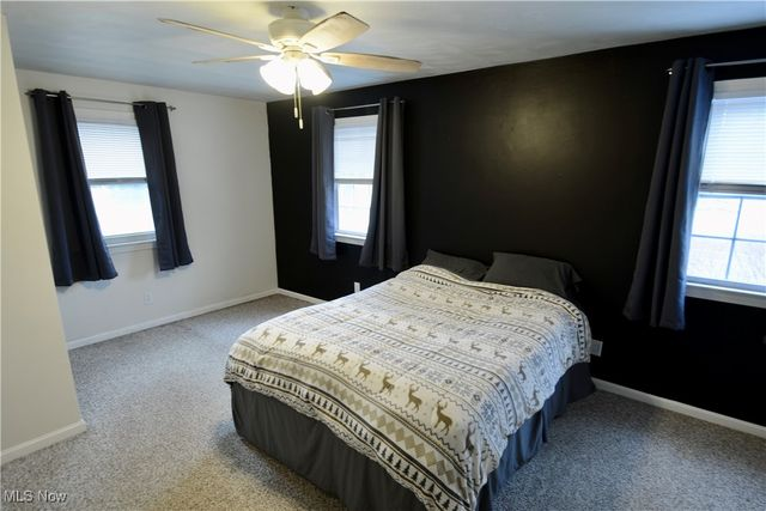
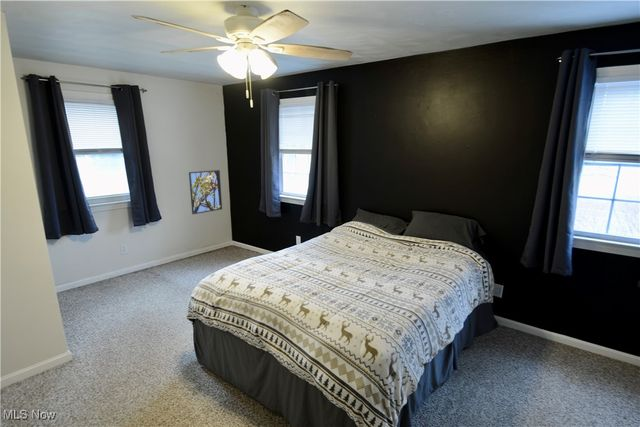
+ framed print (206, 191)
